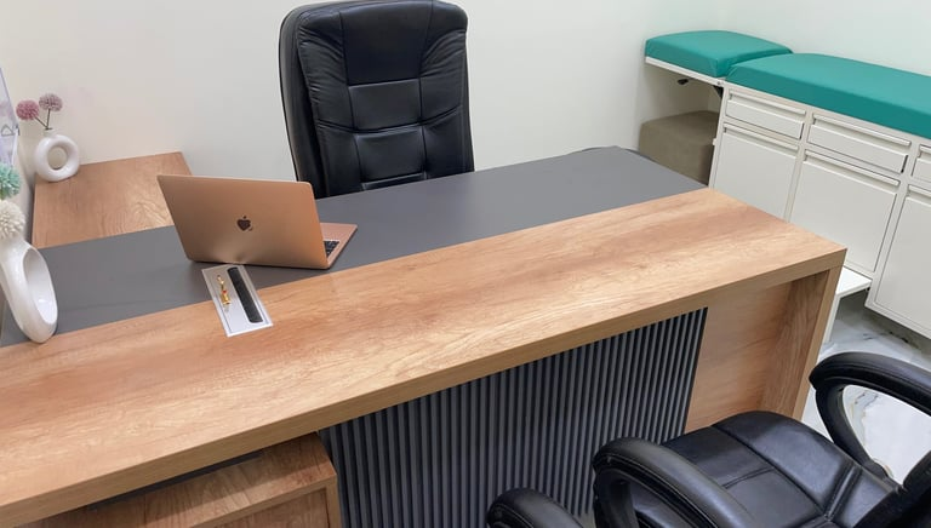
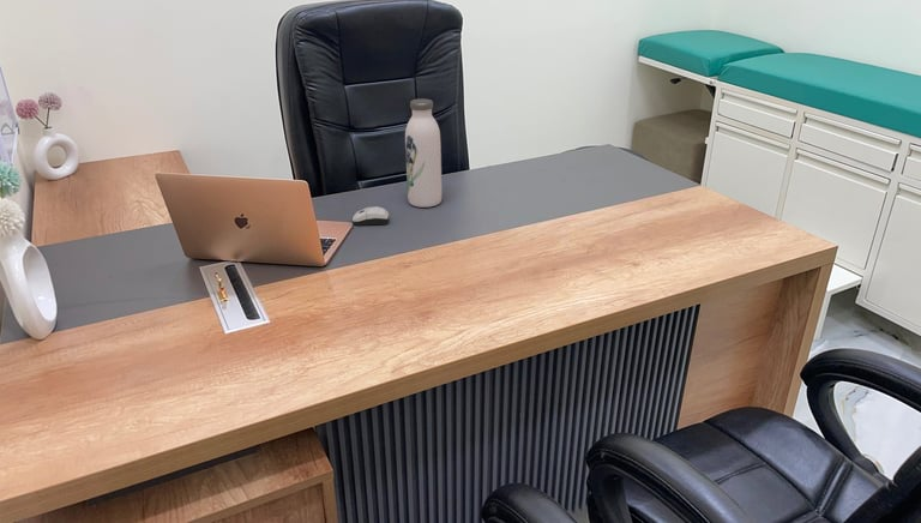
+ computer mouse (371, 215)
+ water bottle (423, 152)
